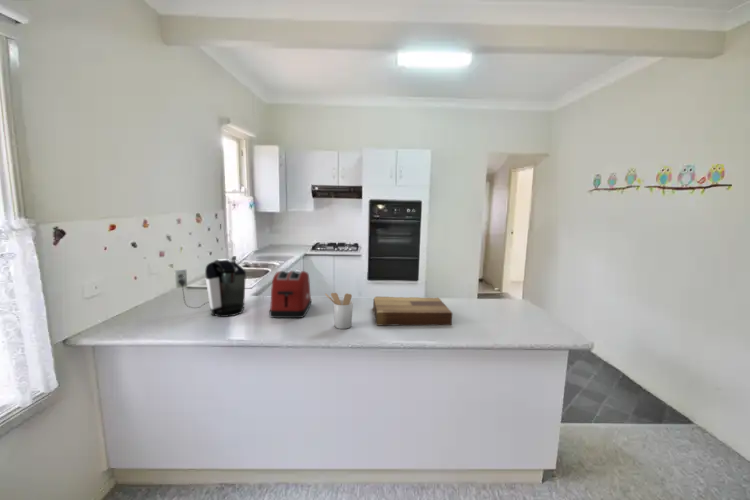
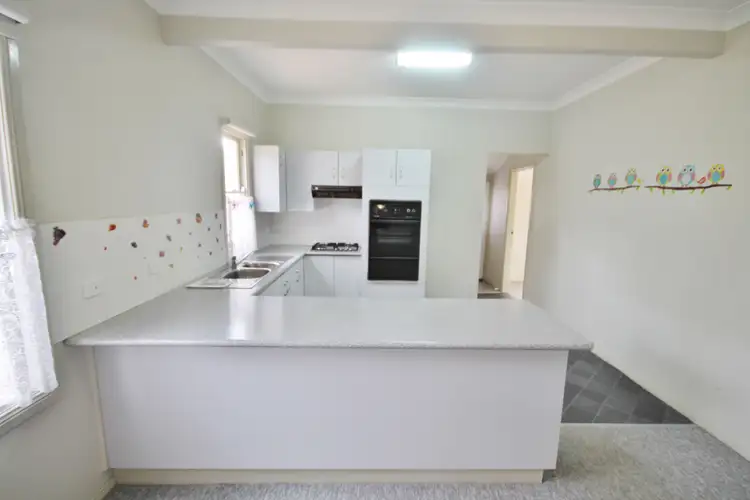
- toaster (291, 291)
- coffee maker (214, 287)
- utensil holder (338, 309)
- cutting board (409, 309)
